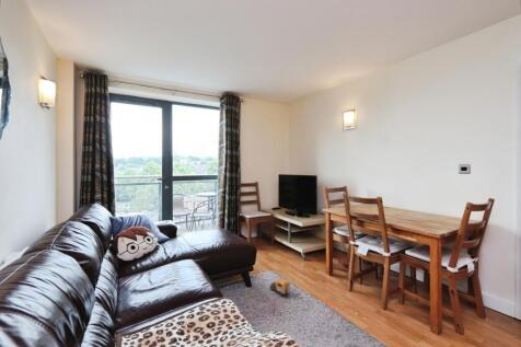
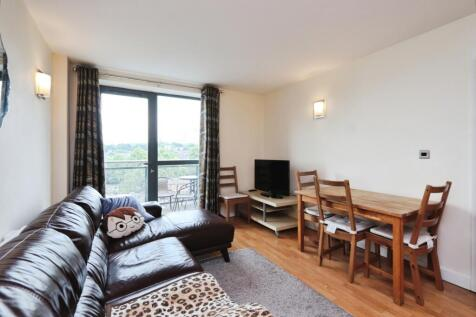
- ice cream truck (279, 286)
